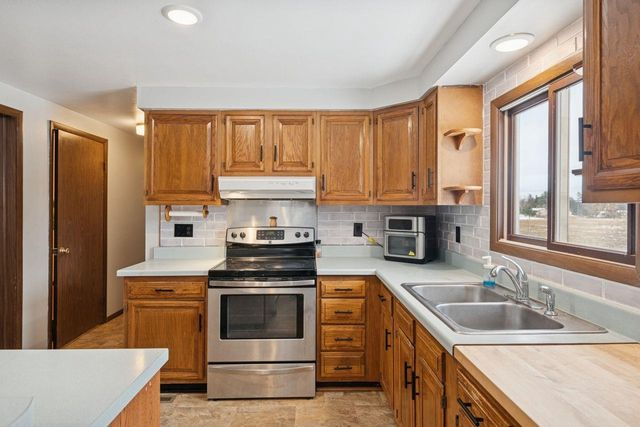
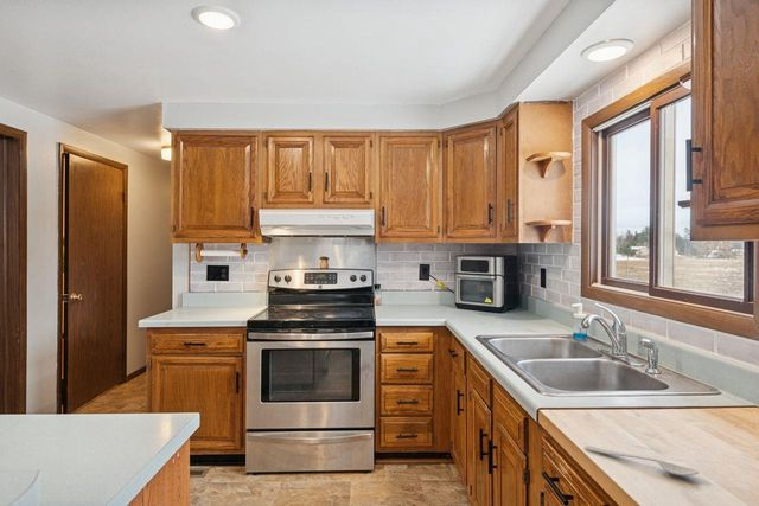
+ spoon (637, 457)
